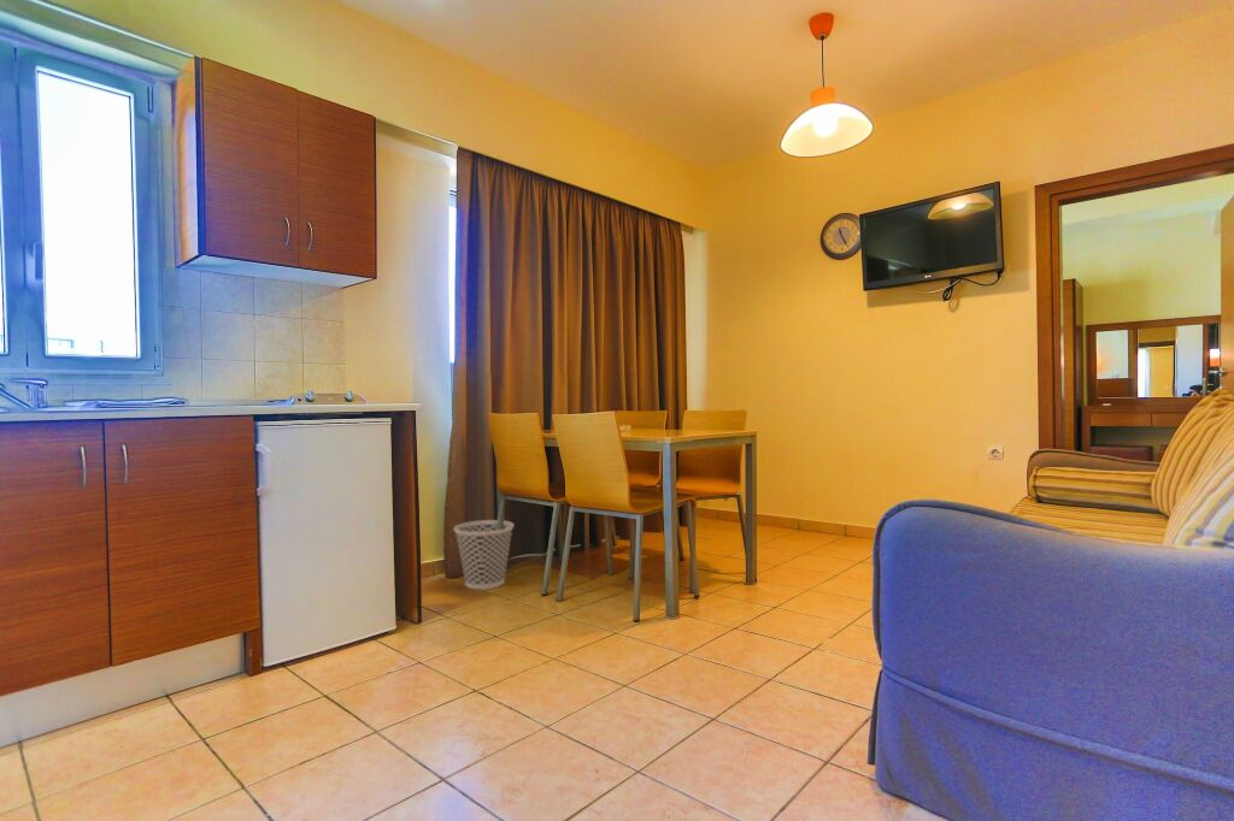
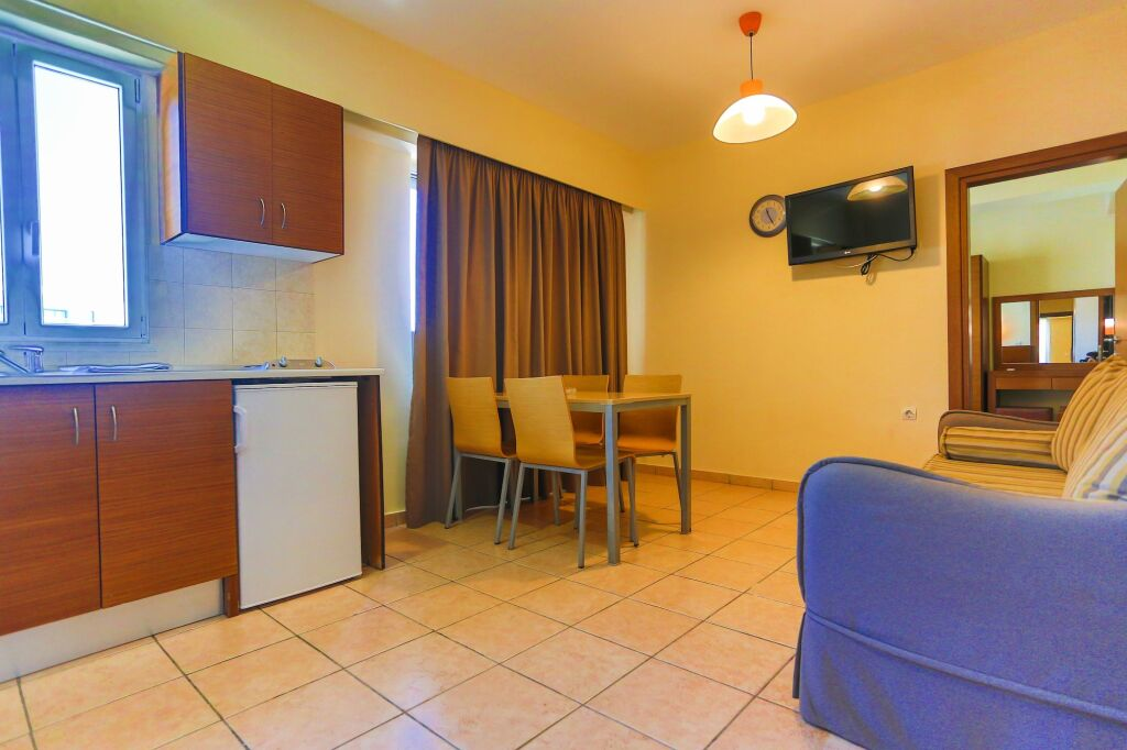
- wastebasket (484, 554)
